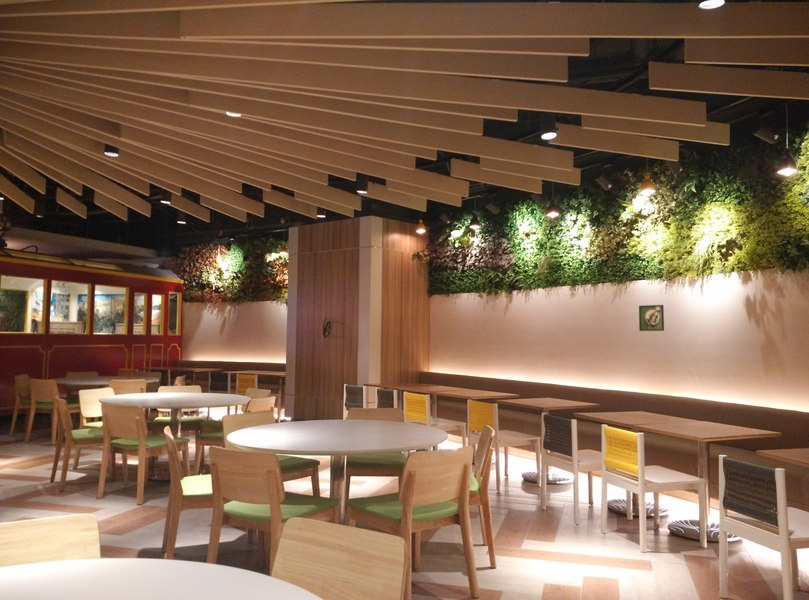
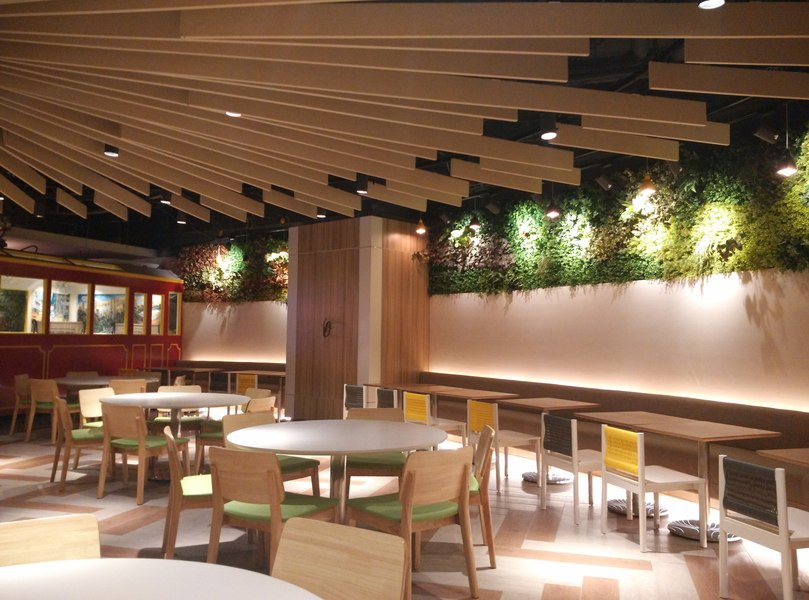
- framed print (651, 318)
